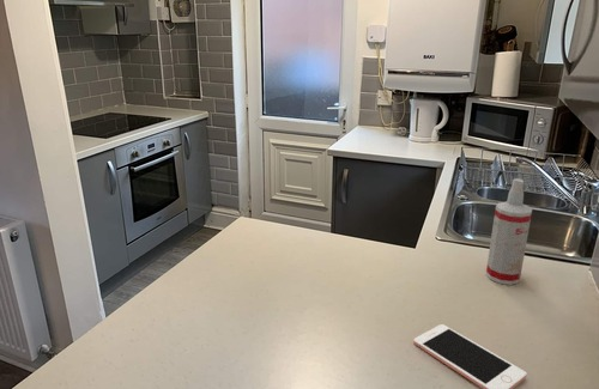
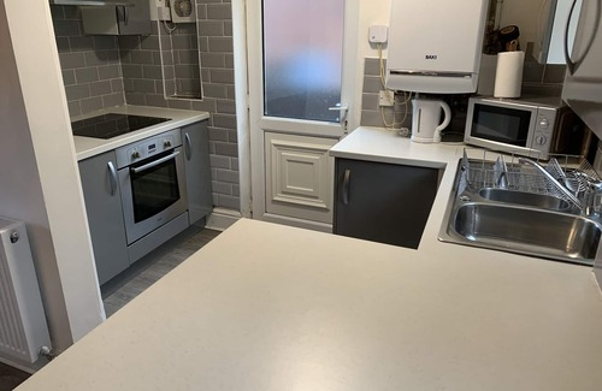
- spray bottle (510, 230)
- cell phone (466, 357)
